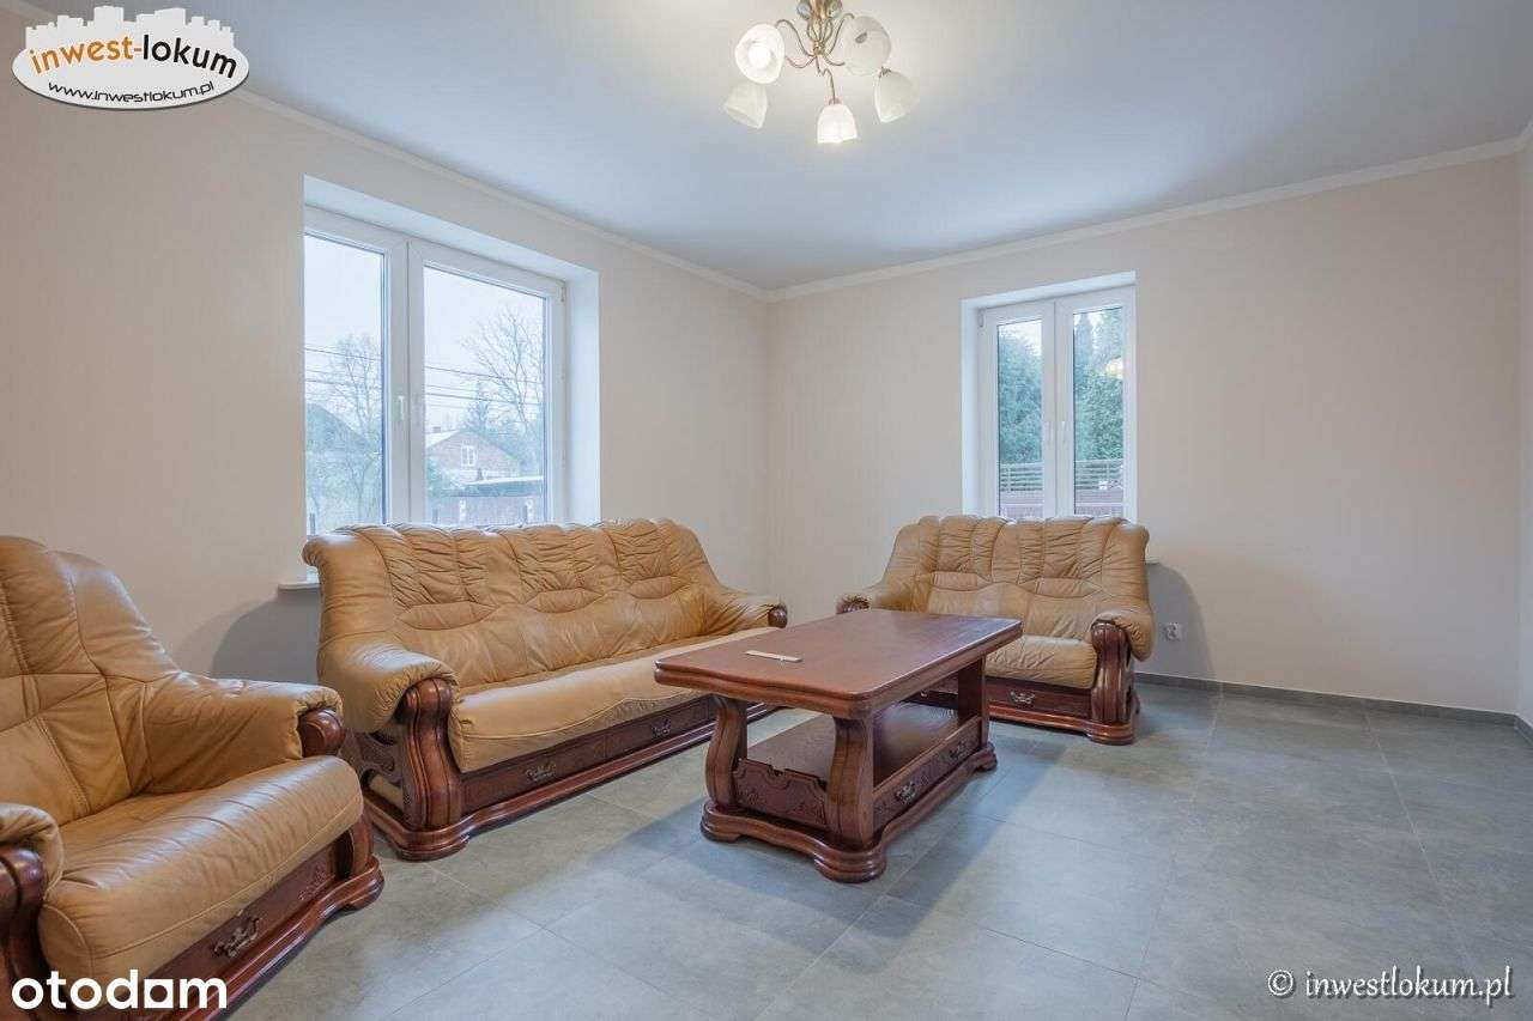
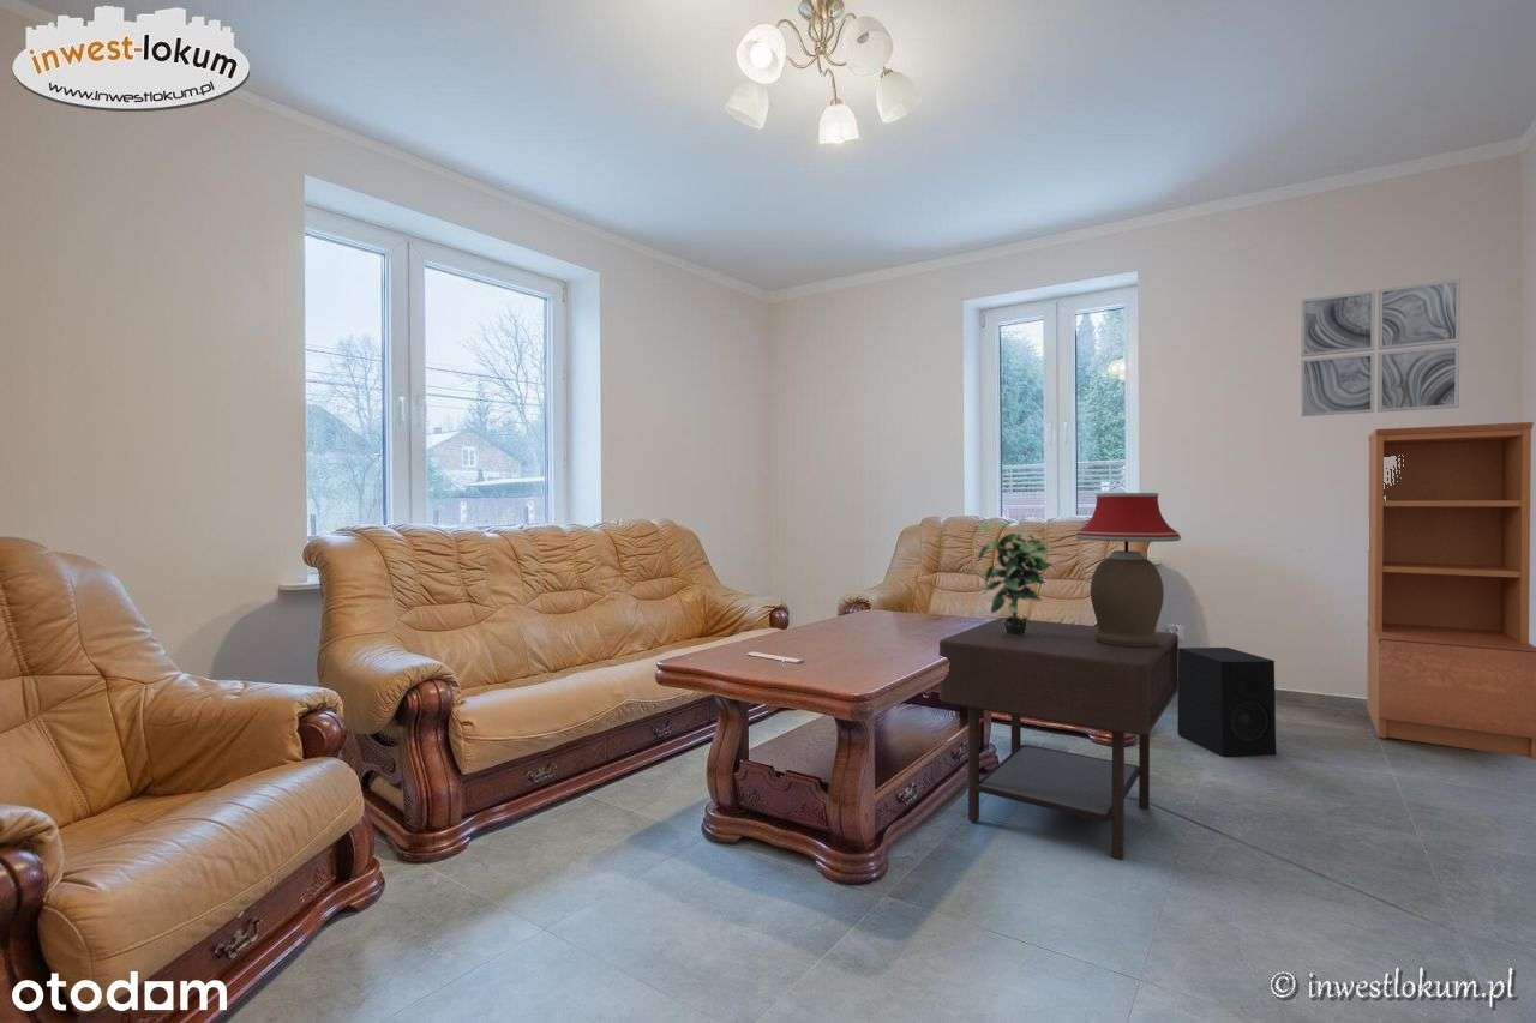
+ potted plant (1014, 578)
+ speaker (1223, 698)
+ table lamp (1126, 566)
+ side table (1061, 722)
+ bookshelf (1446, 579)
+ wall art (1373, 353)
